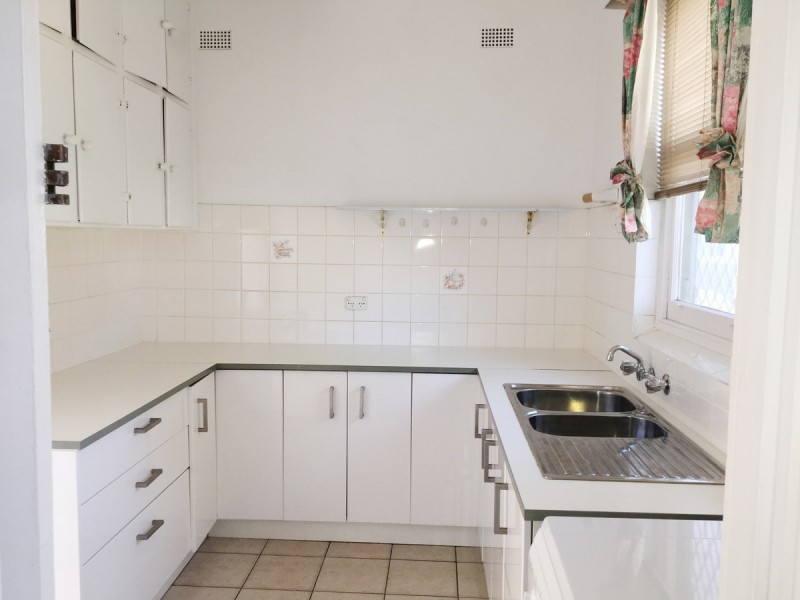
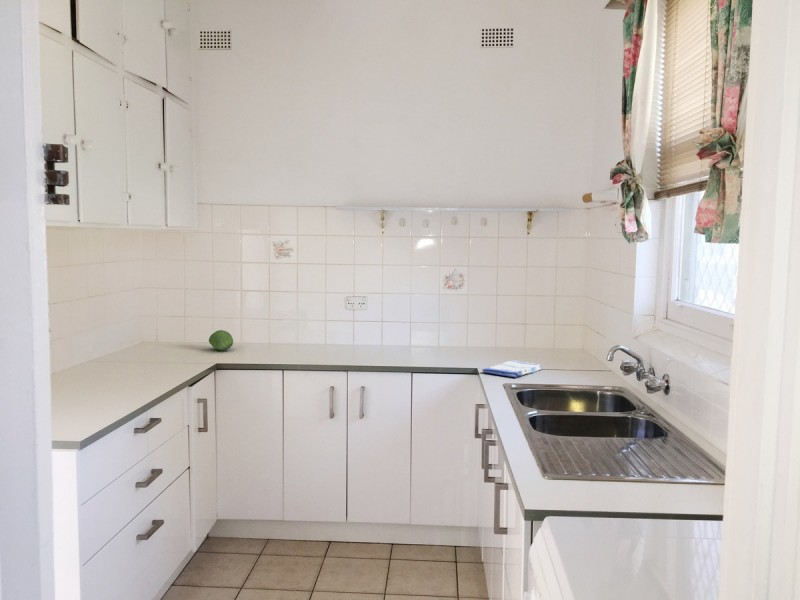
+ dish towel (512, 368)
+ fruit (220, 340)
